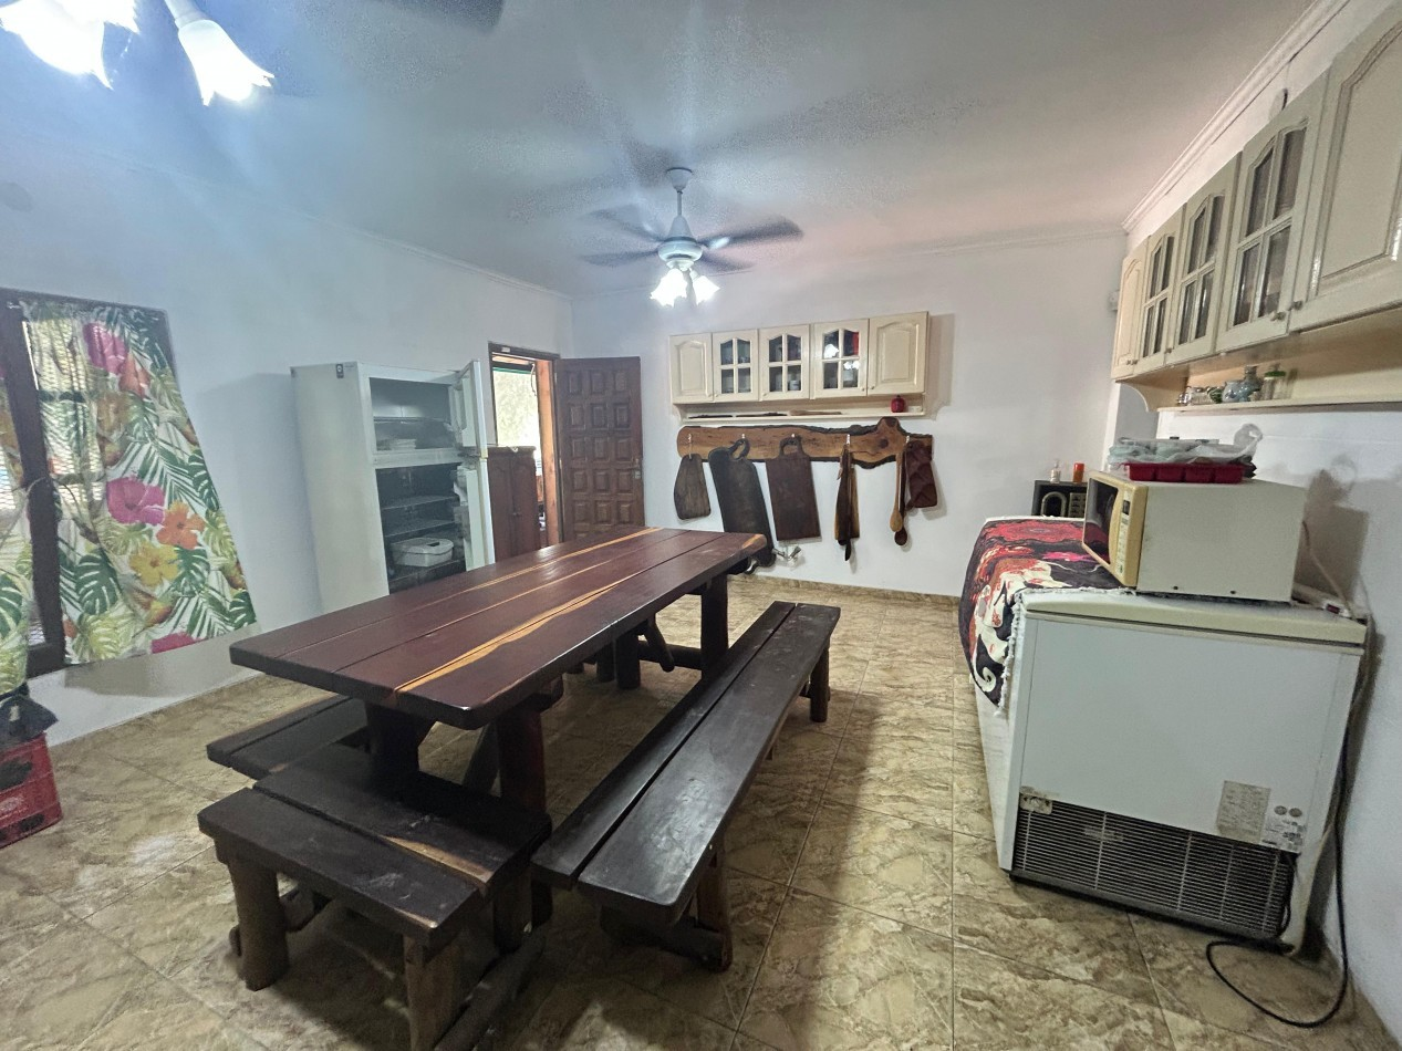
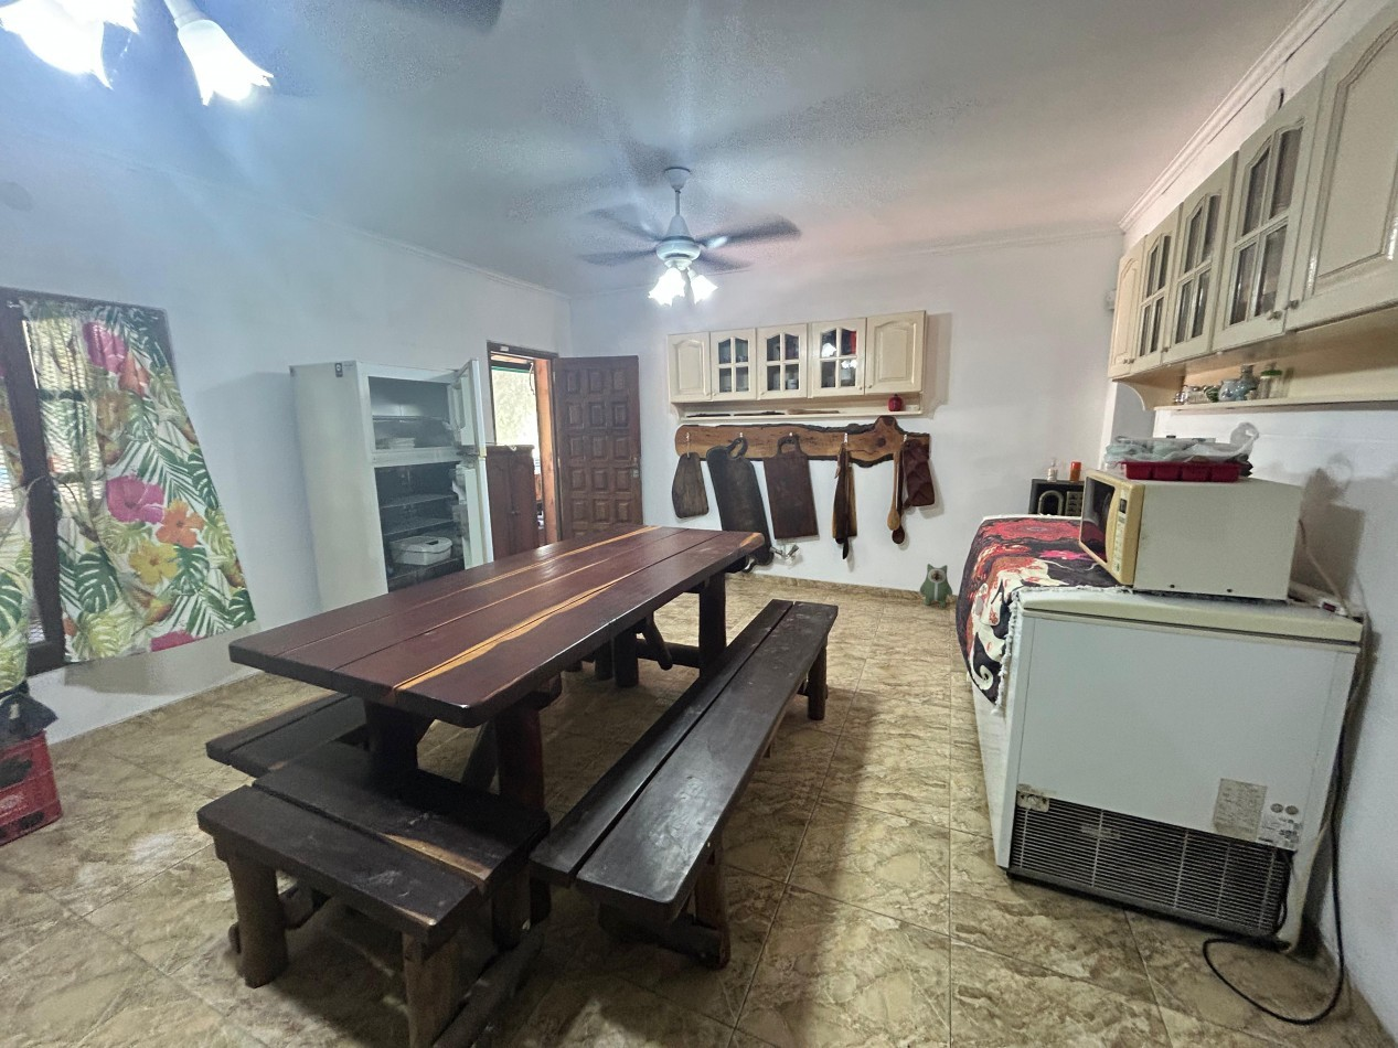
+ plush toy (936, 585)
